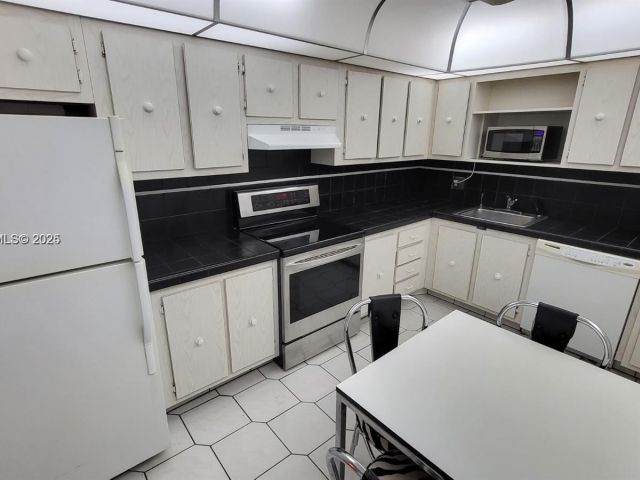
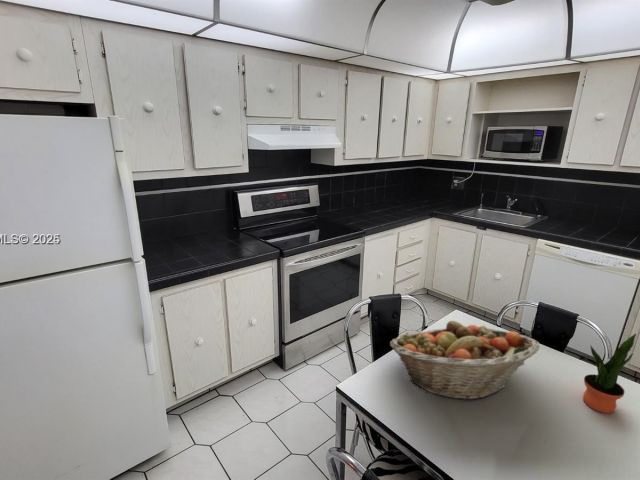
+ potted plant (609, 370)
+ fruit basket (460, 352)
